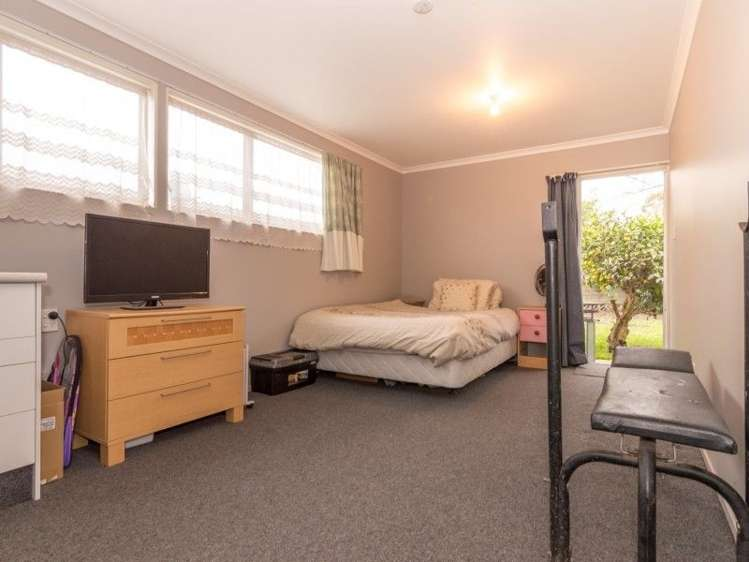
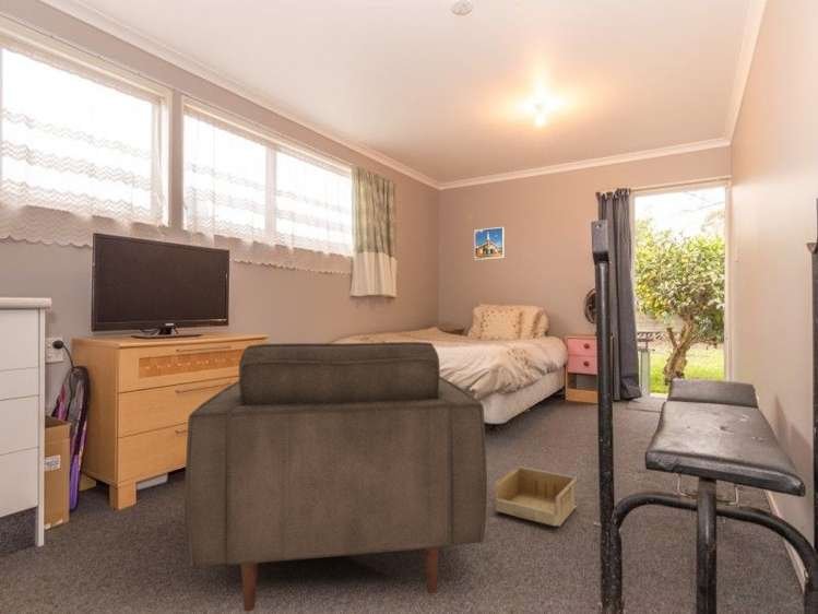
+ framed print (488, 244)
+ chair (342, 439)
+ storage bin (535, 495)
